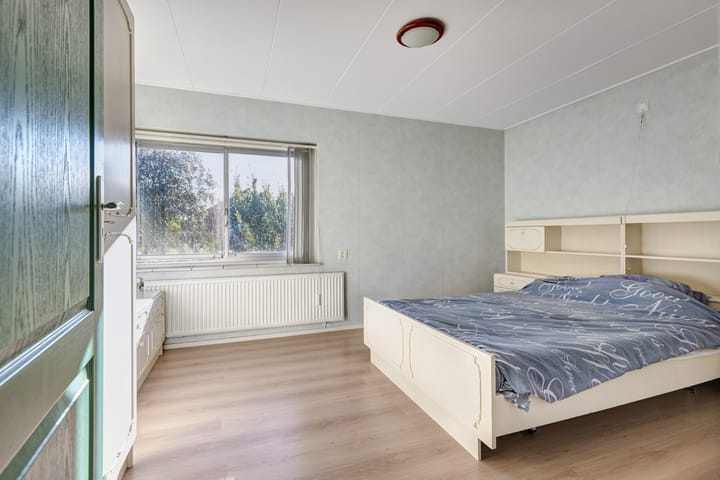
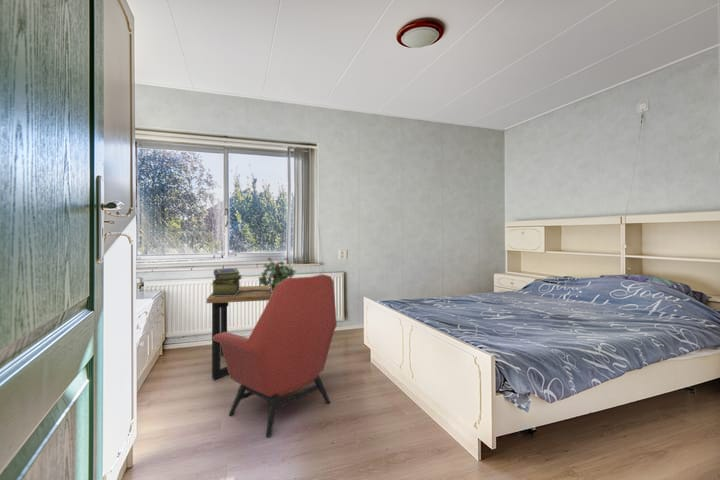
+ side table (254, 300)
+ stack of books (227, 281)
+ potted plant (277, 274)
+ armchair (278, 340)
